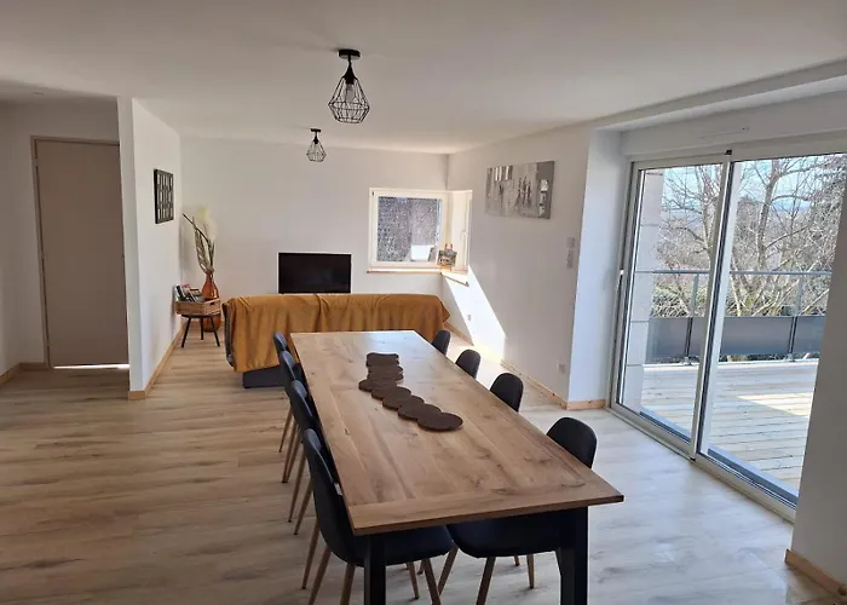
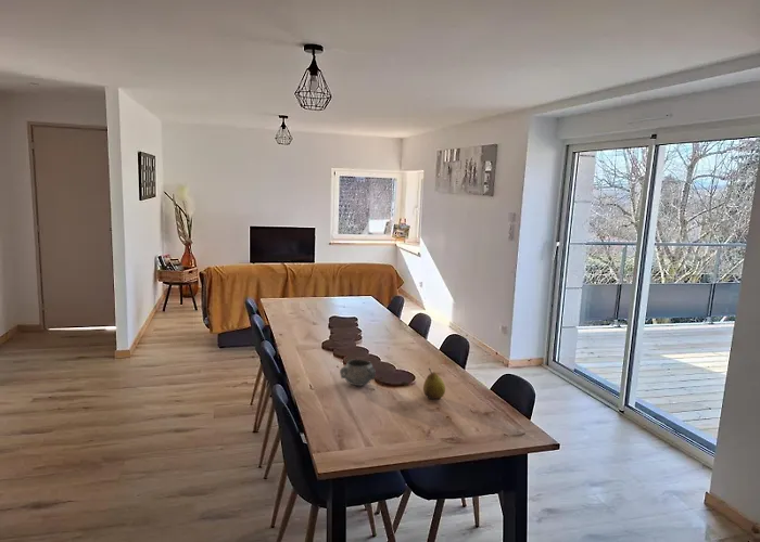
+ fruit (434, 383)
+ decorative bowl (356, 372)
